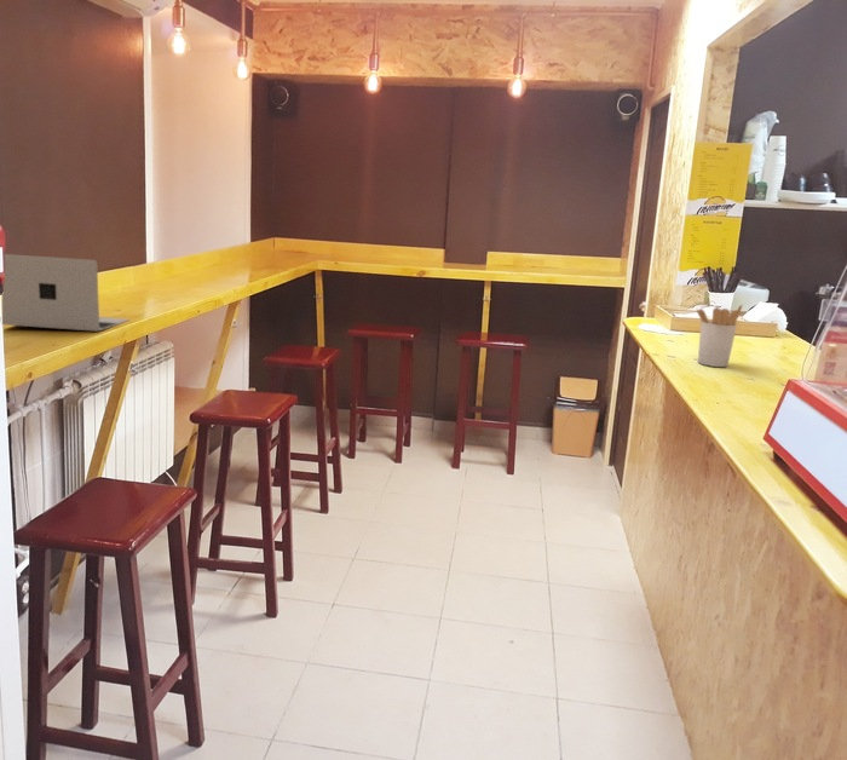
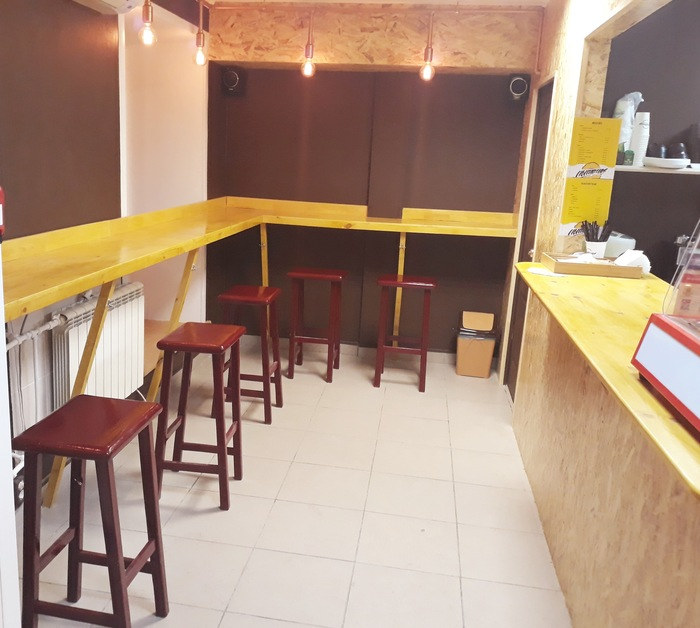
- utensil holder (719, 334)
- laptop (67, 289)
